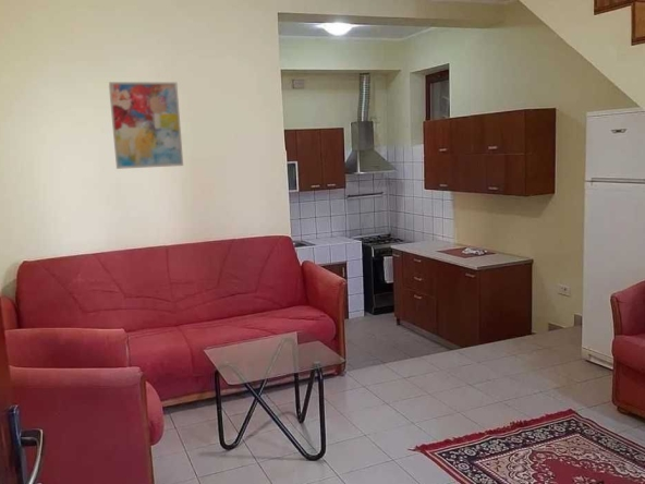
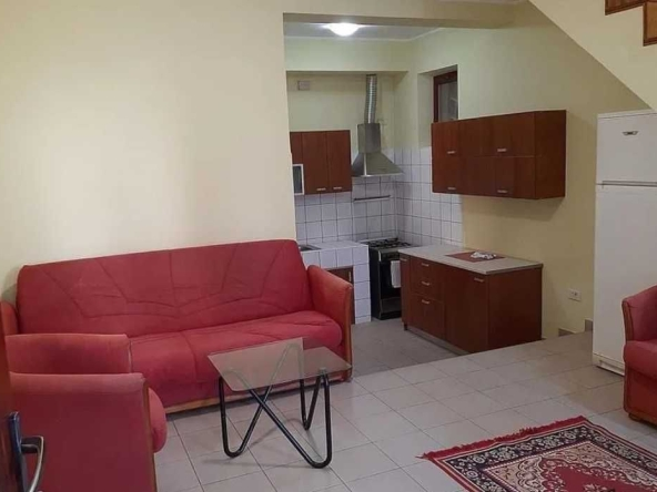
- wall art (146, 124)
